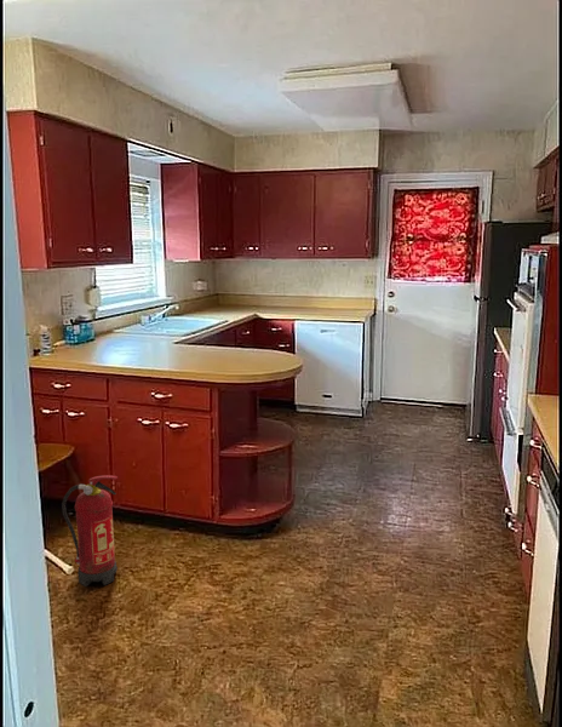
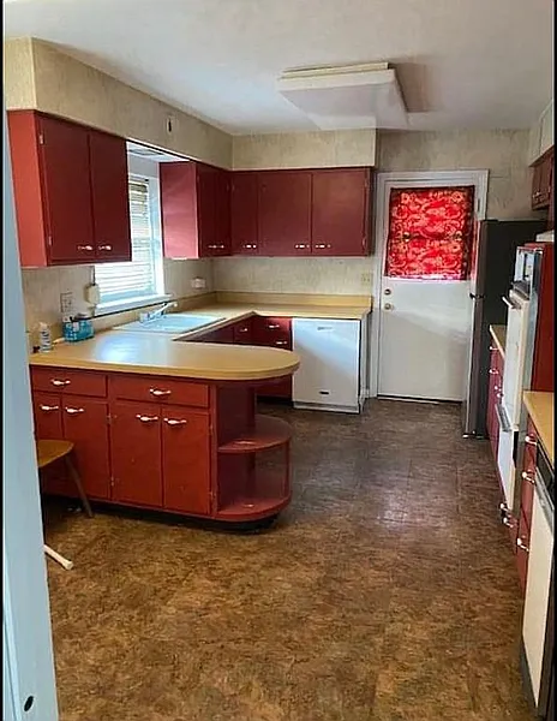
- fire extinguisher (92, 525)
